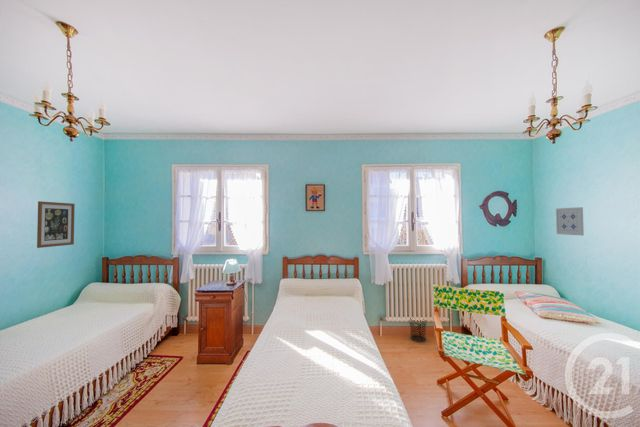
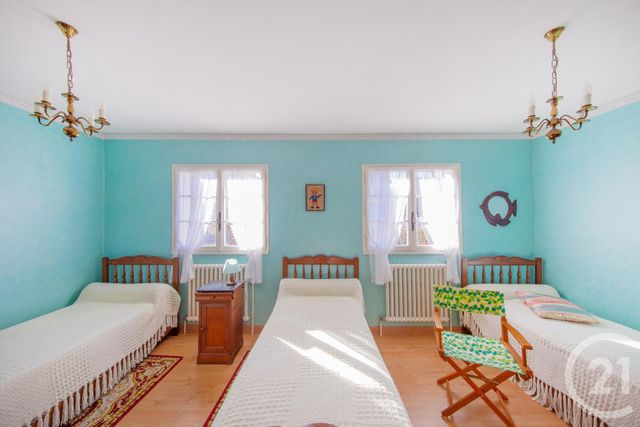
- wall art (569, 221)
- wall art (57, 224)
- waste bin (418, 329)
